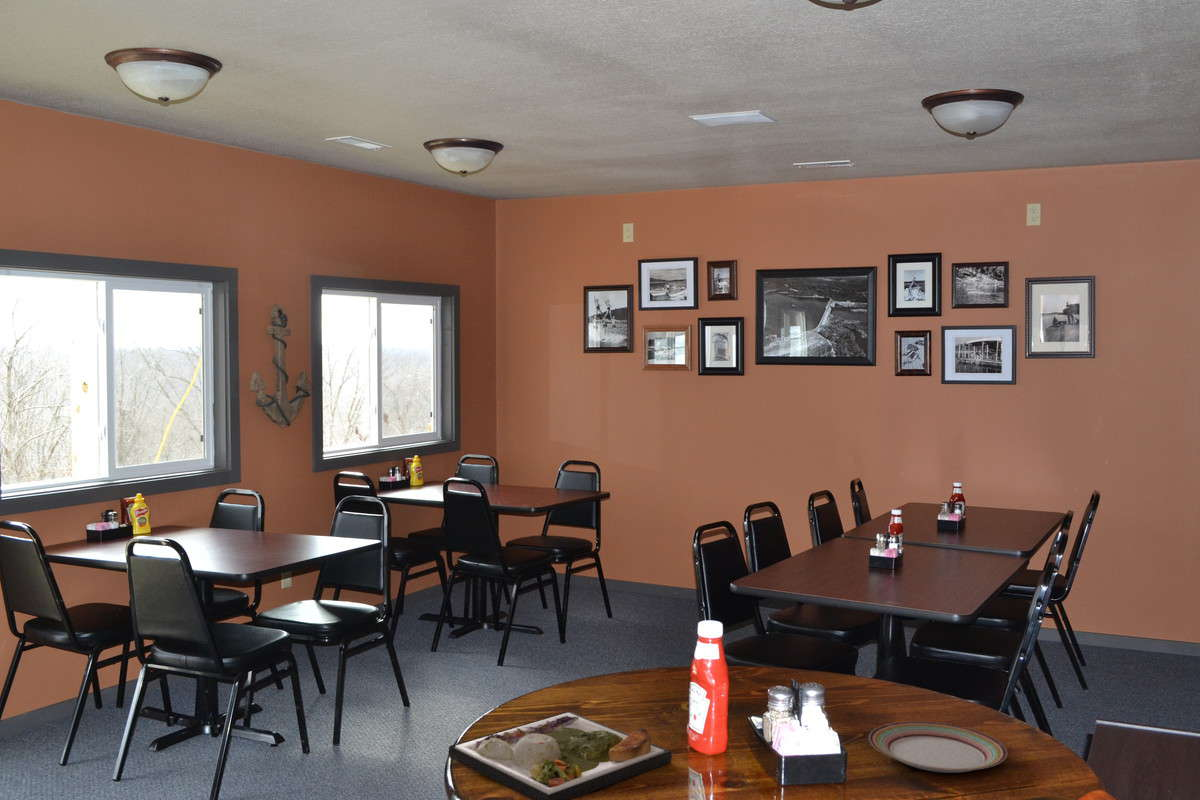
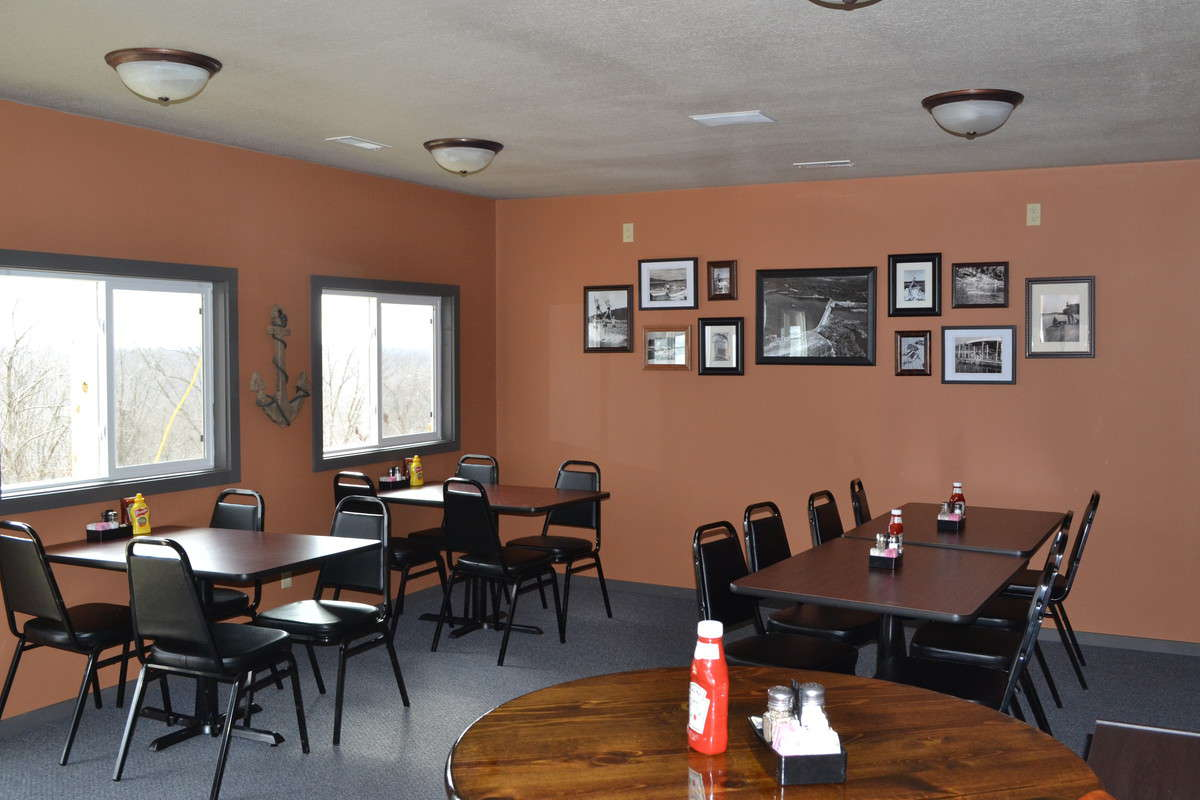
- dinner plate (559, 745)
- plate (936, 749)
